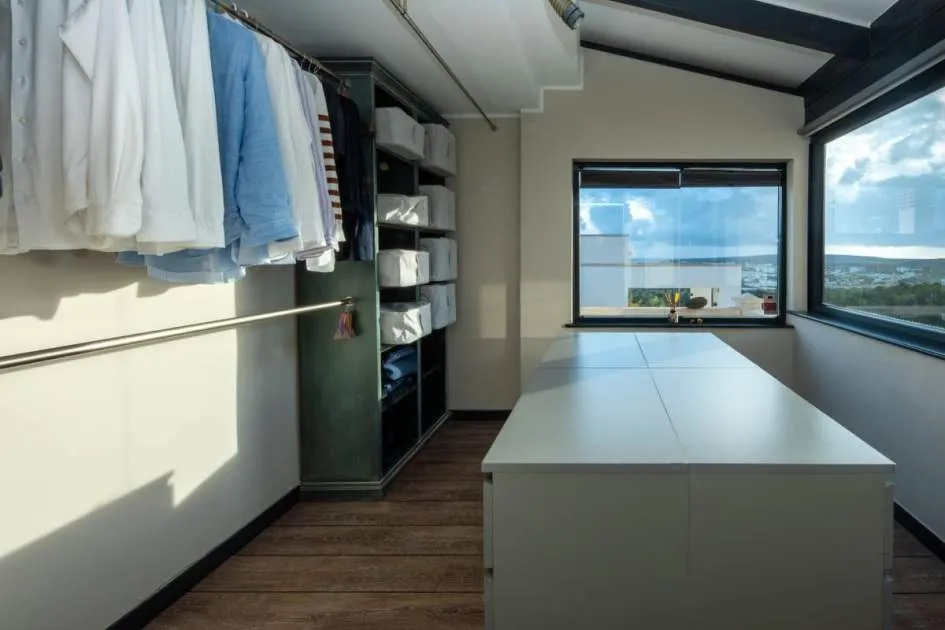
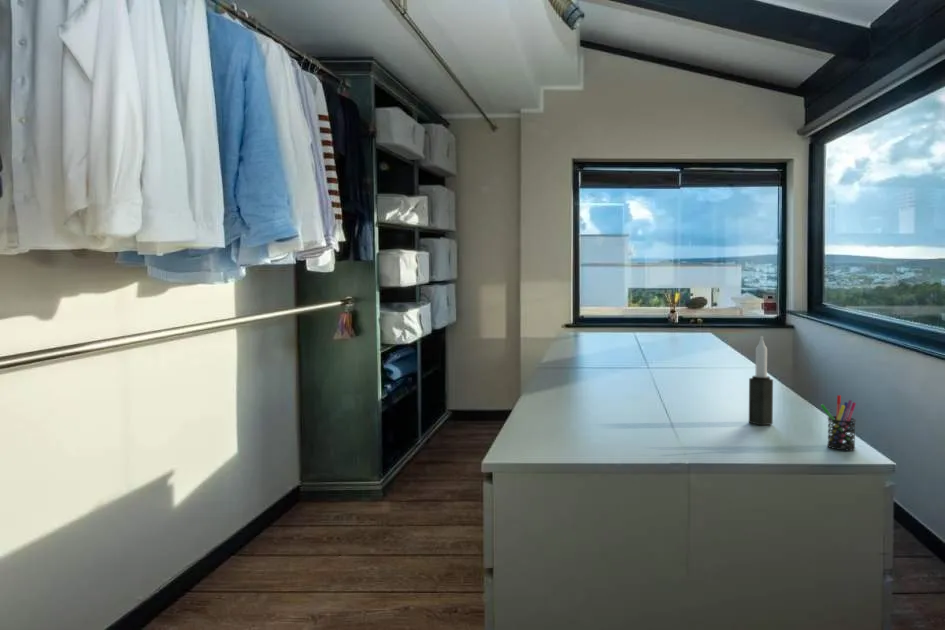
+ pen holder (837, 421)
+ candle (761, 379)
